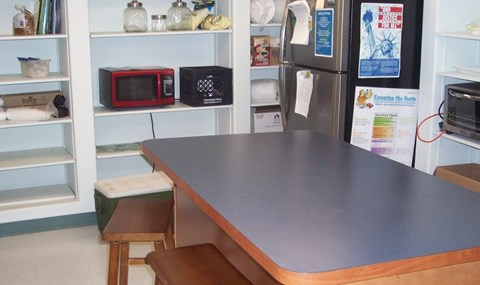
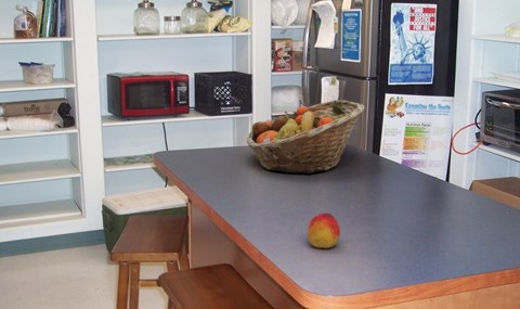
+ fruit basket (303, 133)
+ peach (324, 230)
